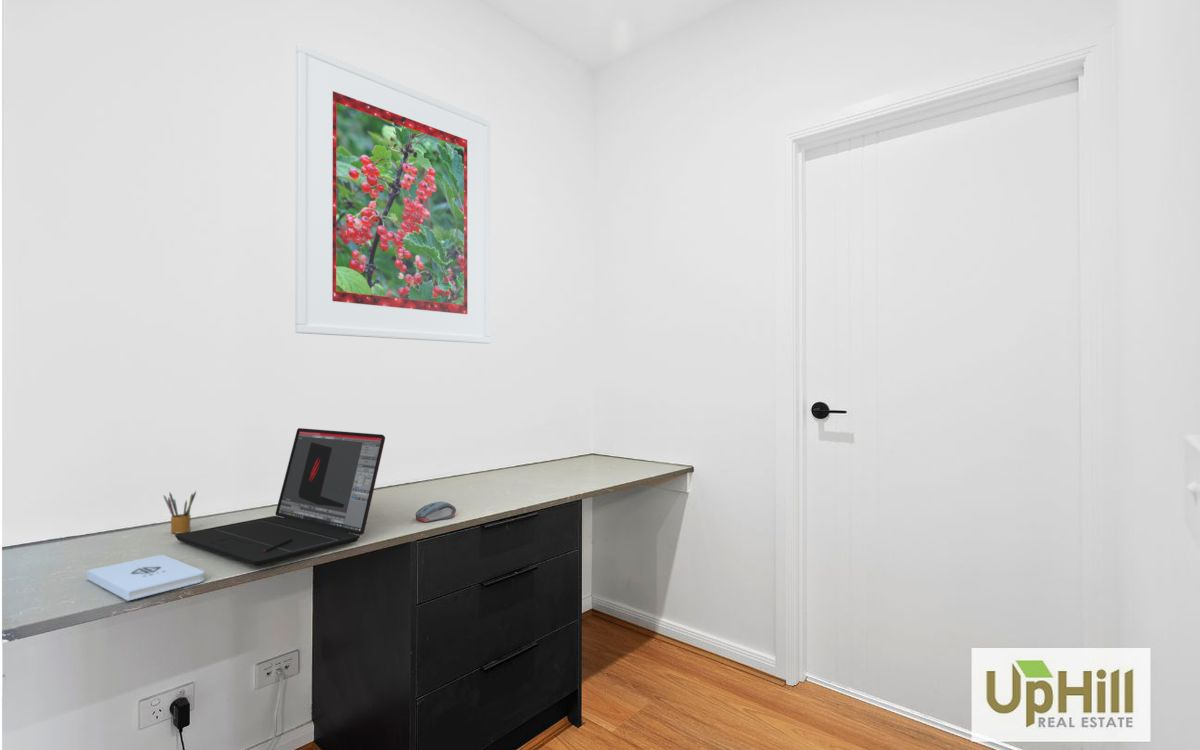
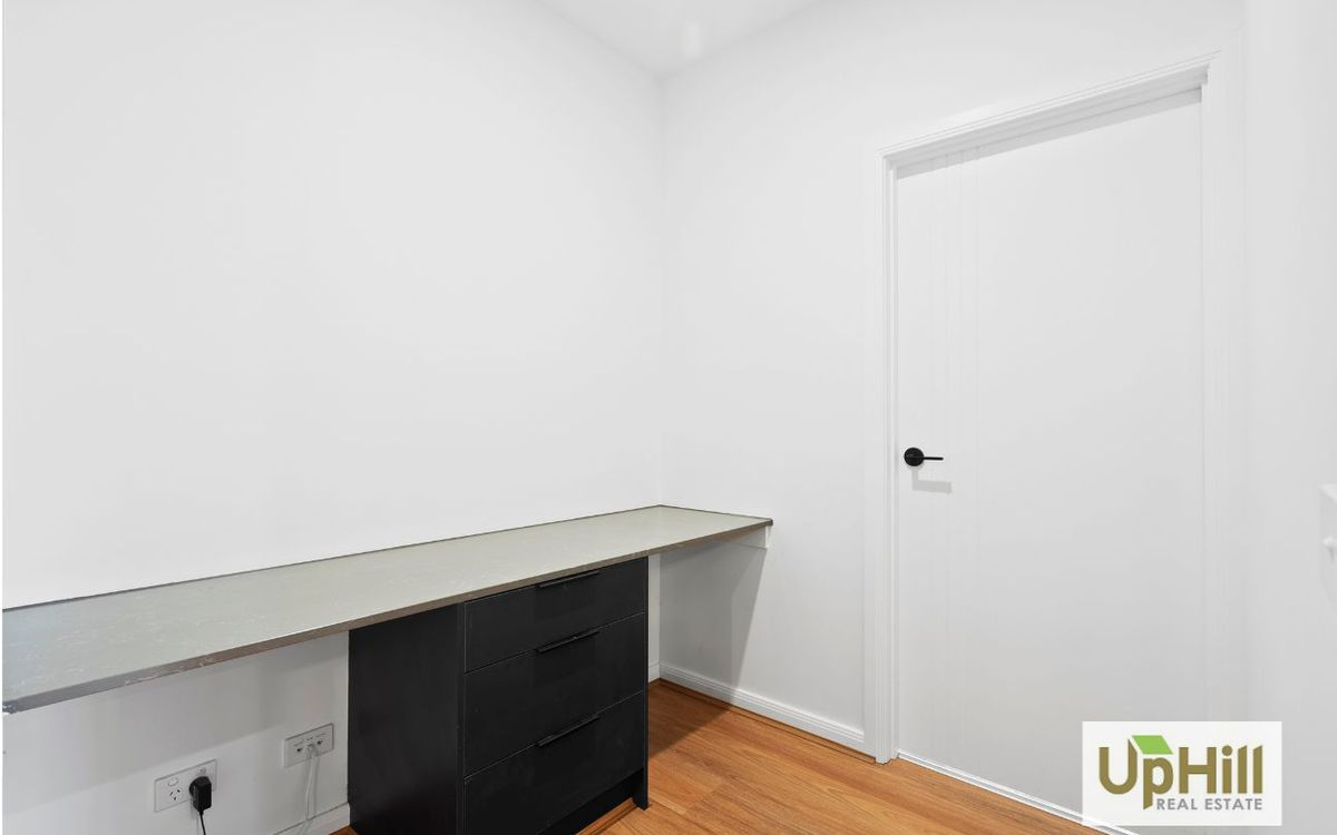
- laptop (282, 487)
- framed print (405, 213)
- computer mouse (436, 510)
- notepad (146, 575)
- pencil box (183, 513)
